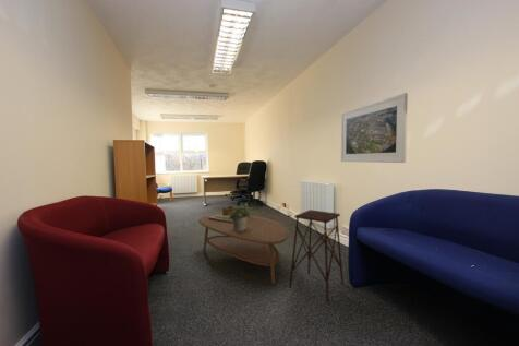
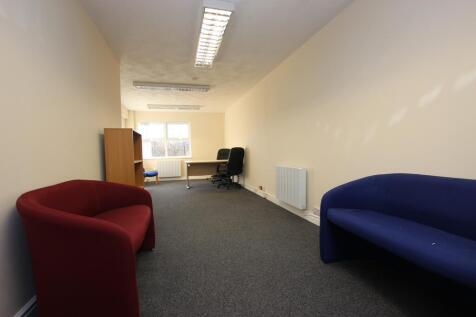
- decorative box (229, 213)
- coffee table (245, 241)
- side table (316, 250)
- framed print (367, 133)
- potted plant (241, 216)
